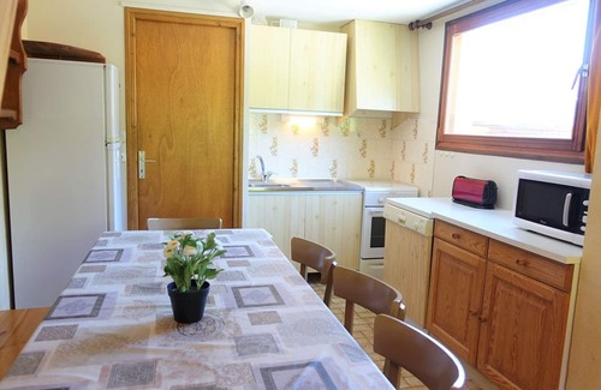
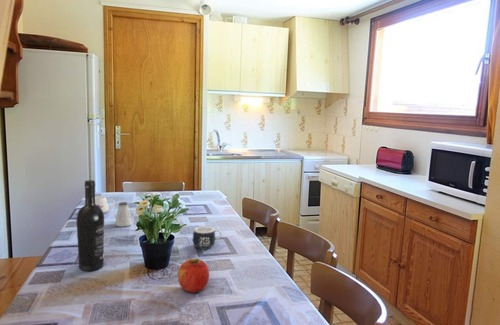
+ apple (193, 273)
+ saltshaker (123, 213)
+ wine bottle (90, 224)
+ mug (207, 237)
+ mug (102, 204)
